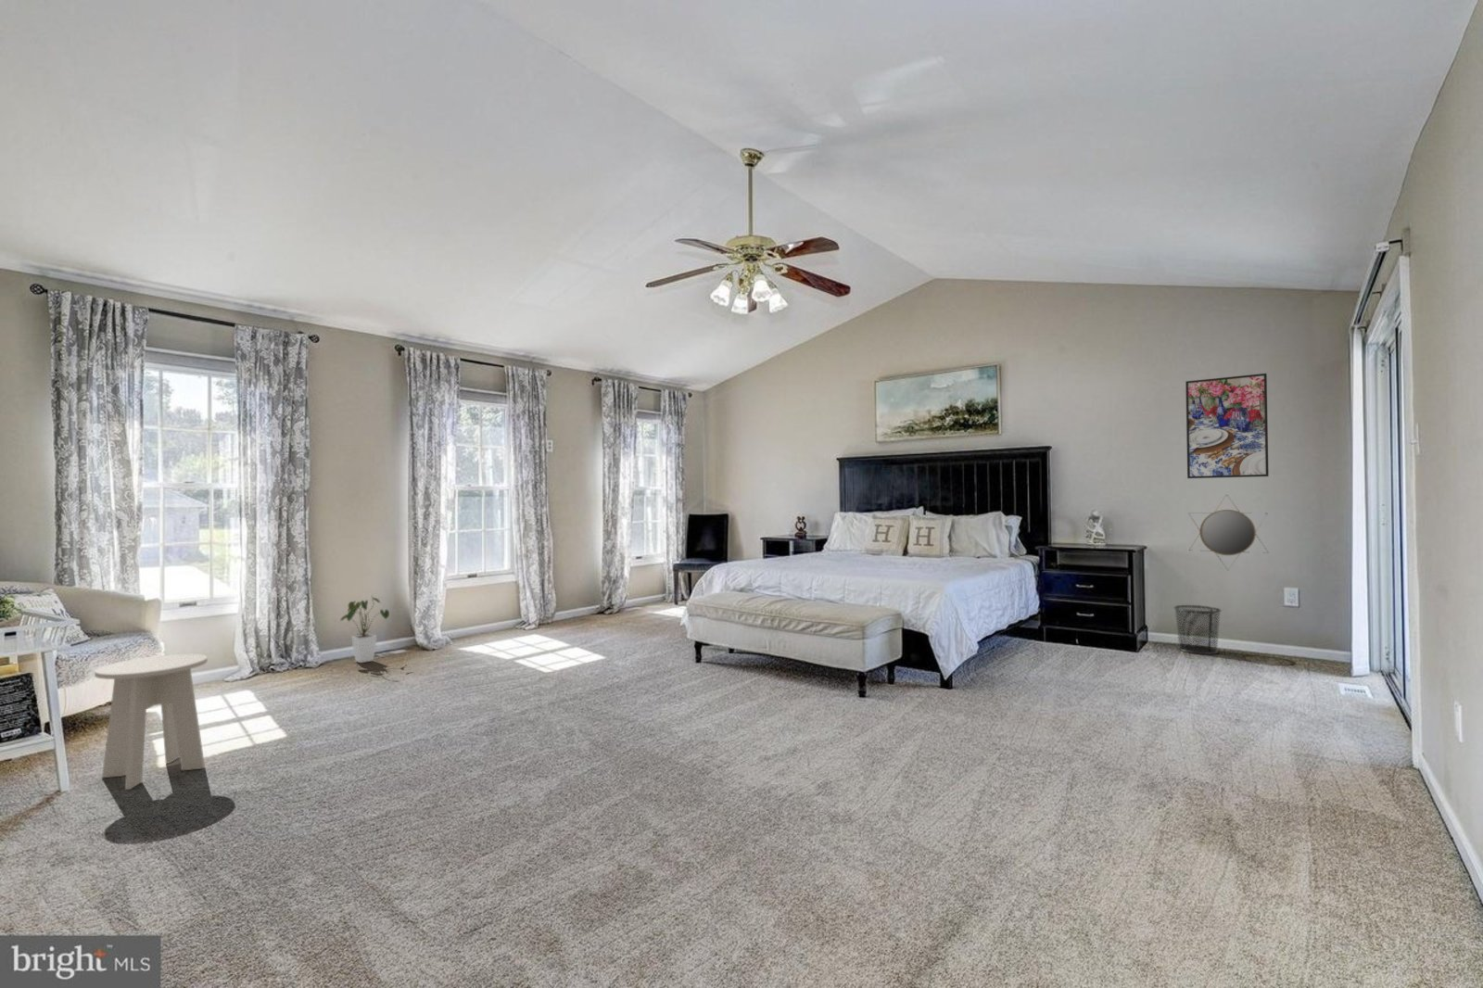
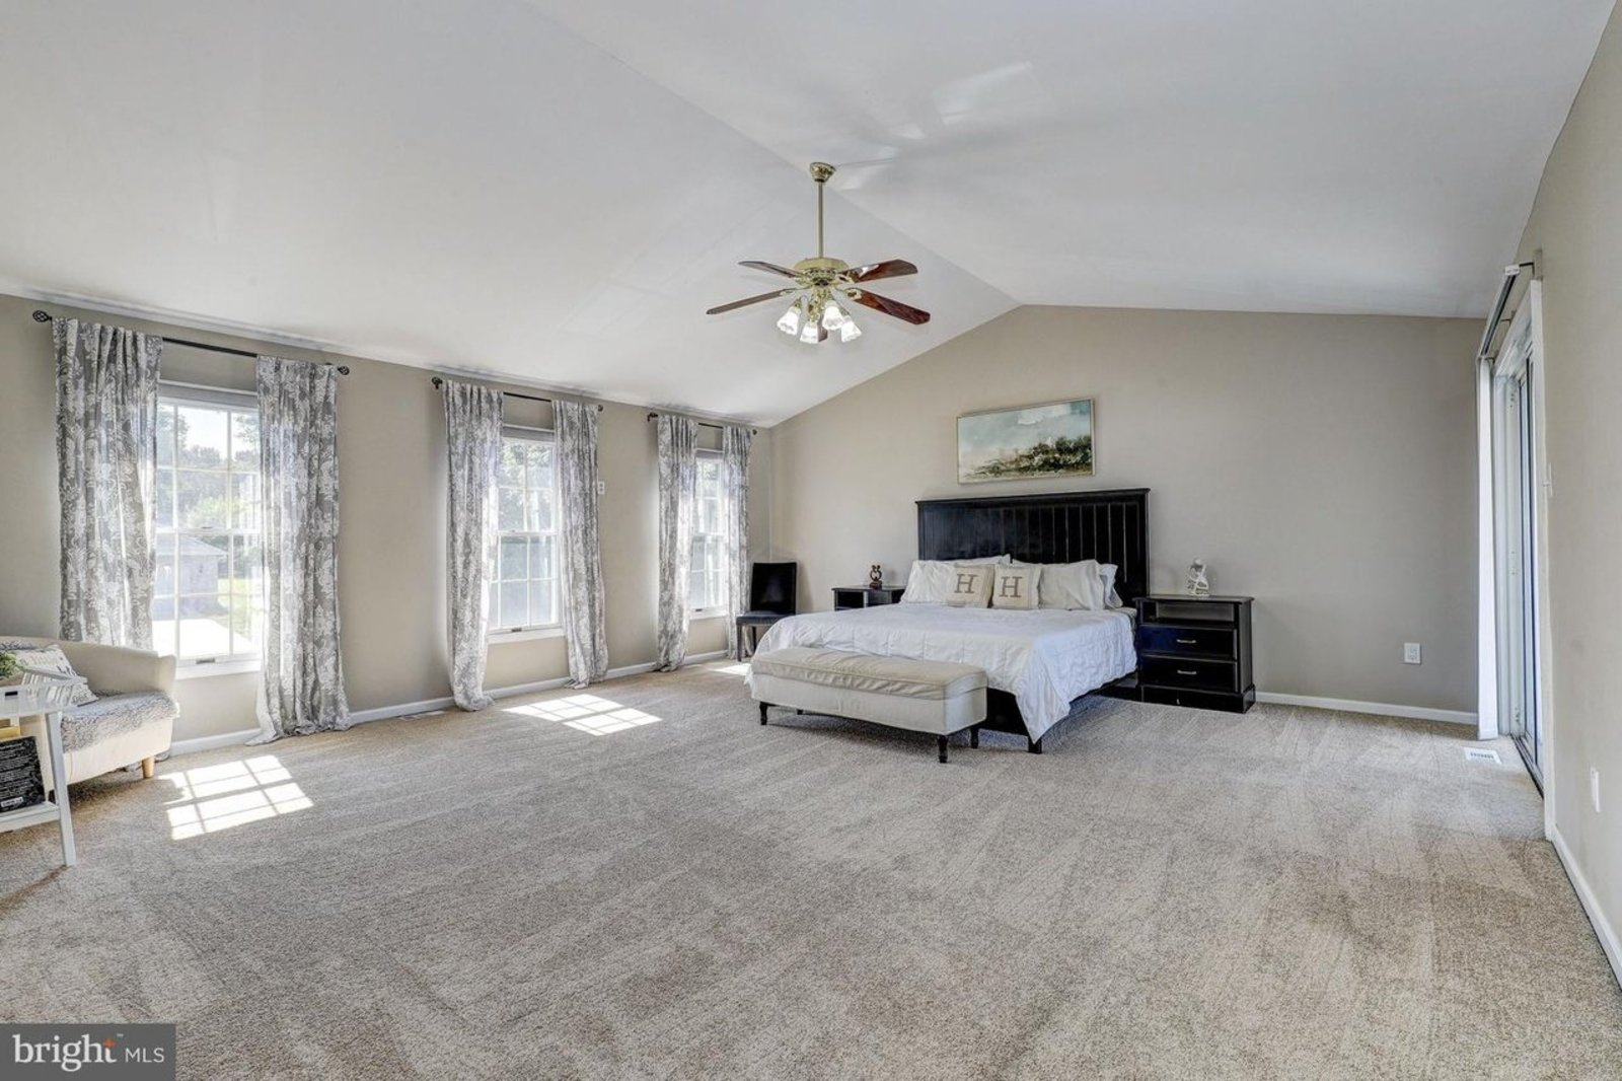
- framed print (1225, 427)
- waste bin (1197, 630)
- home mirror (1227, 531)
- house plant (368, 629)
- side table (144, 718)
